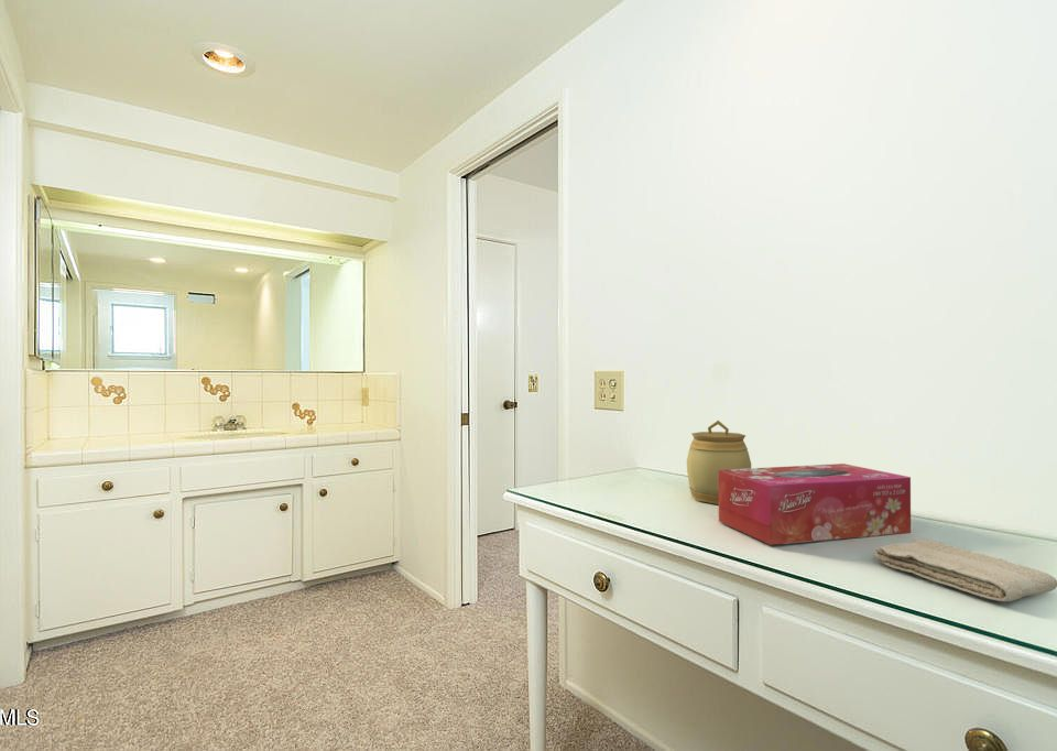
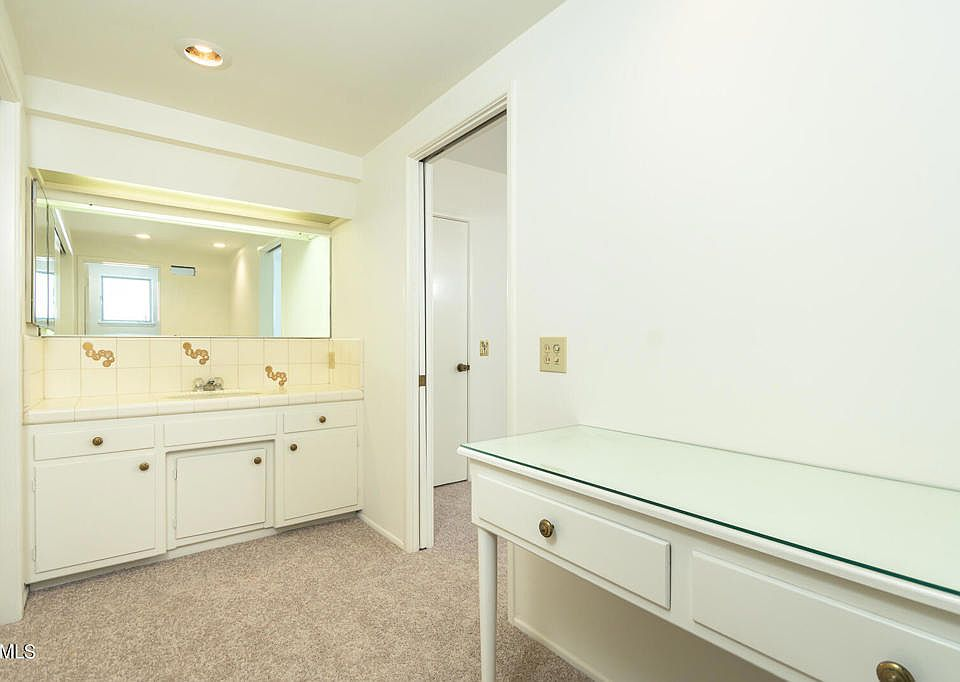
- washcloth (958, 565)
- jar (718, 459)
- tissue box (810, 500)
